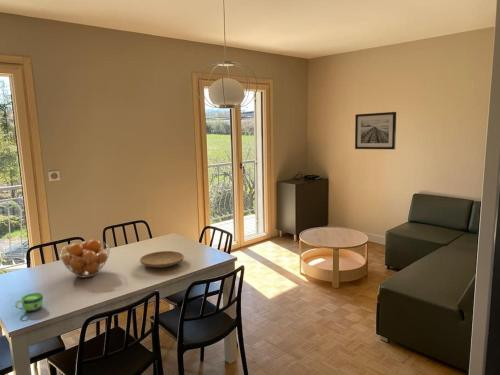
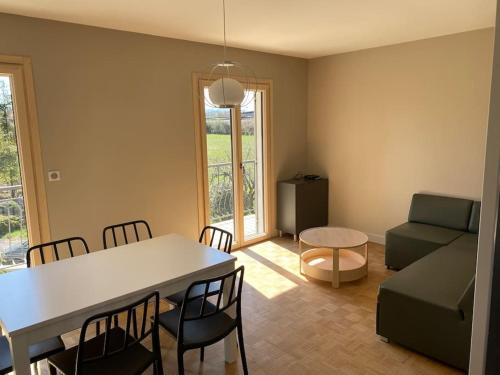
- plate (162, 260)
- fruit basket (86, 257)
- cup (29, 303)
- wall art (374, 131)
